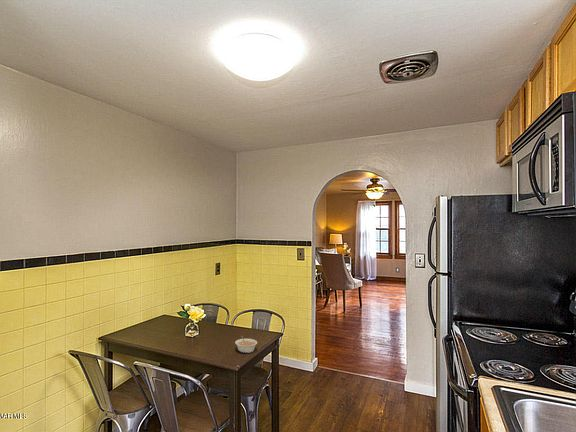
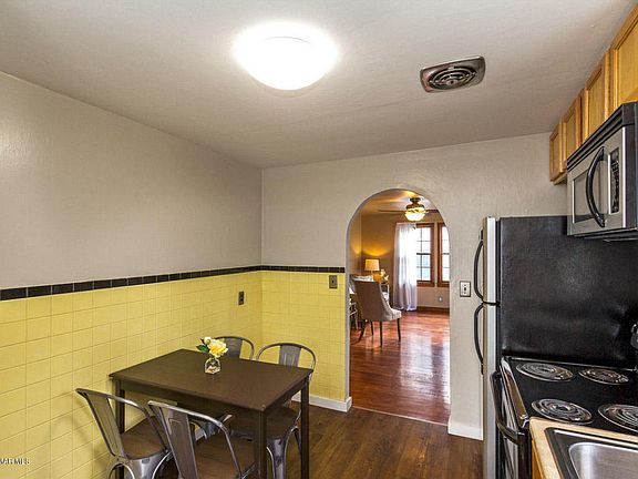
- legume (245, 345)
